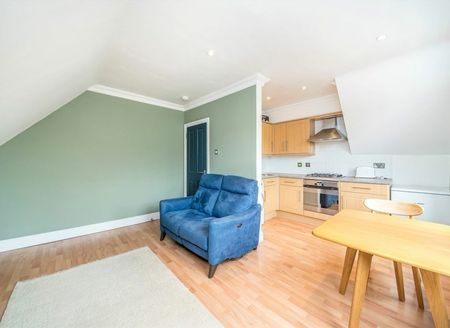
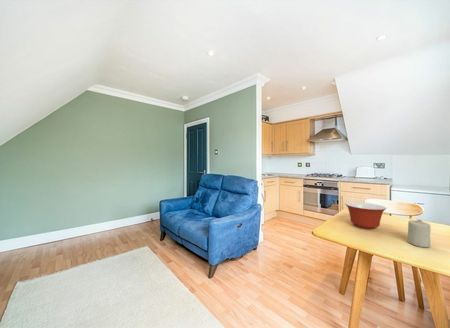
+ candle (418, 231)
+ mixing bowl (364, 215)
